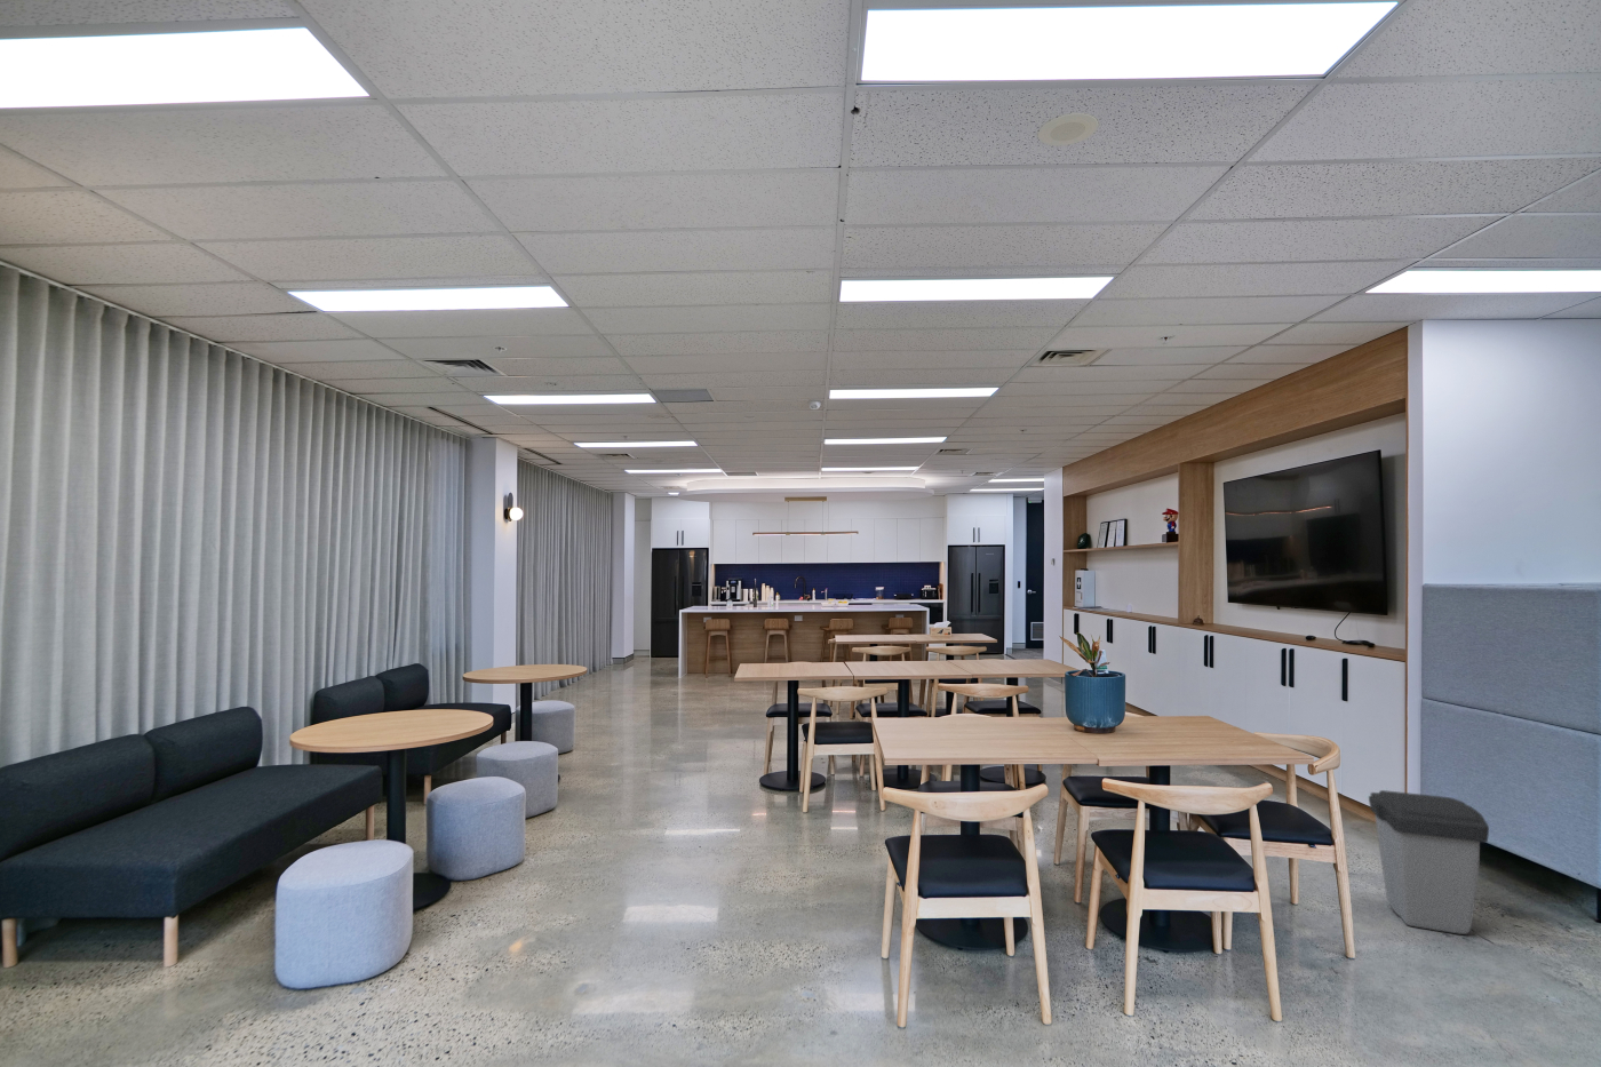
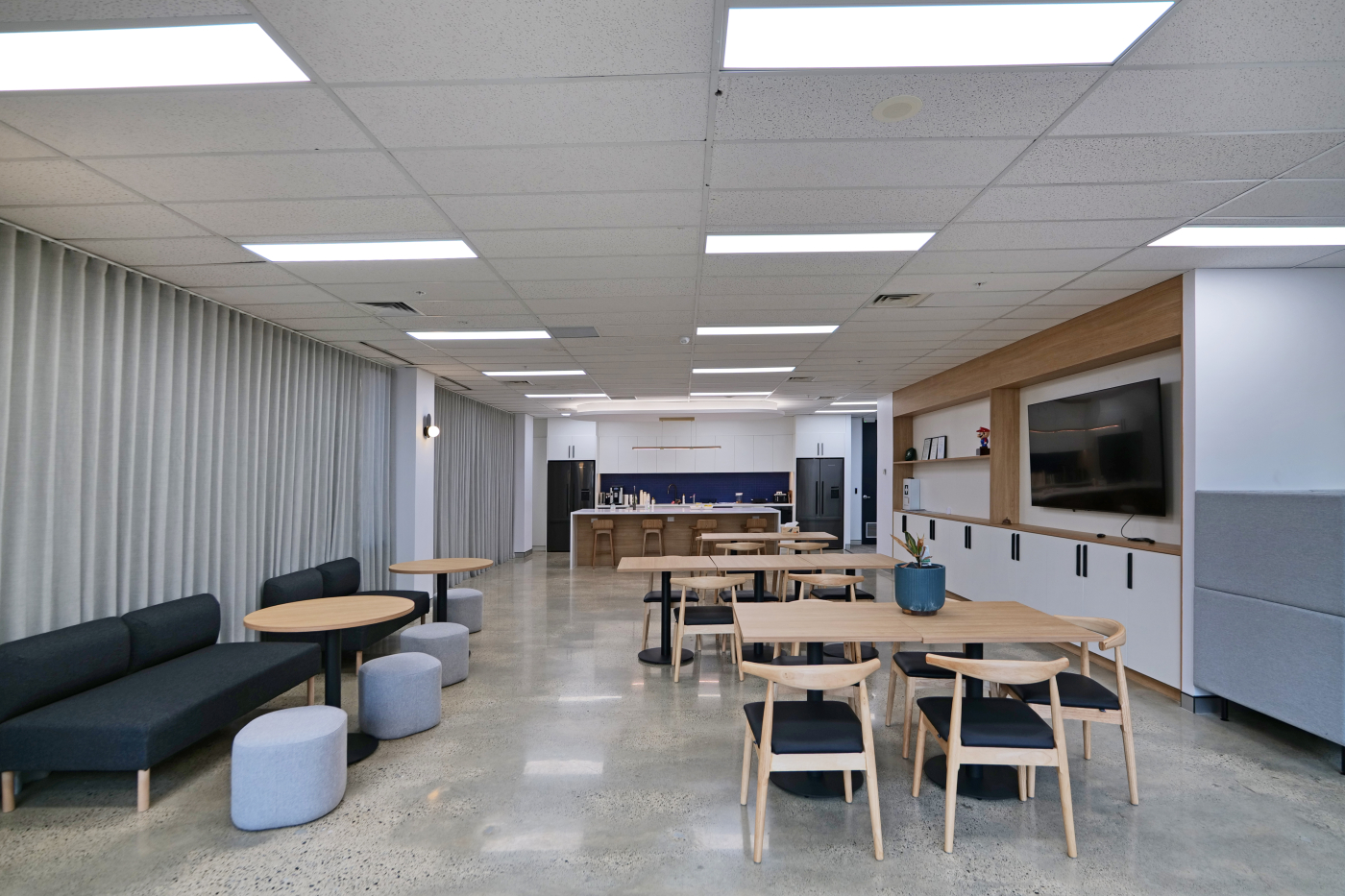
- trash can (1422, 857)
